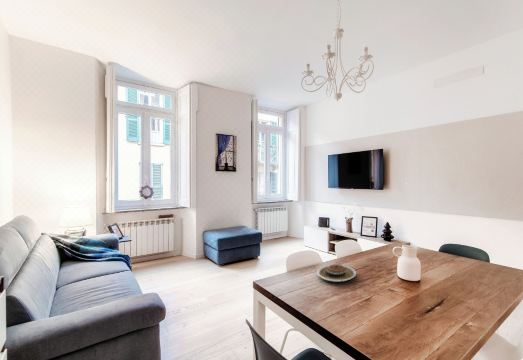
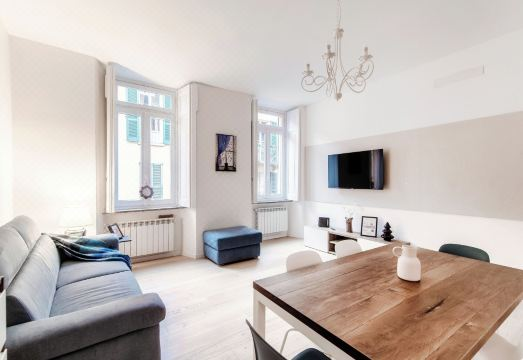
- plate (336, 271)
